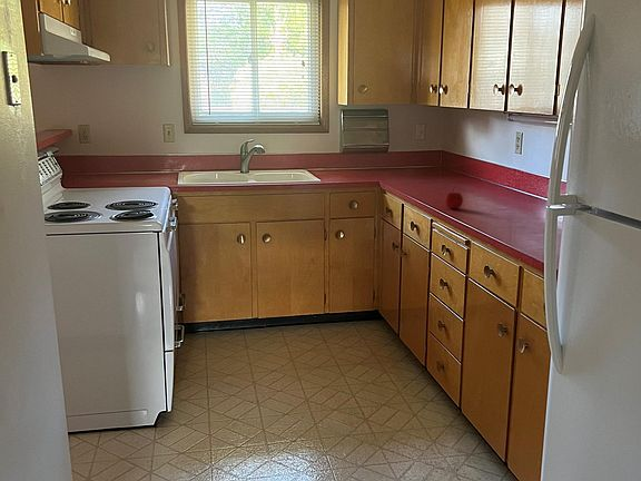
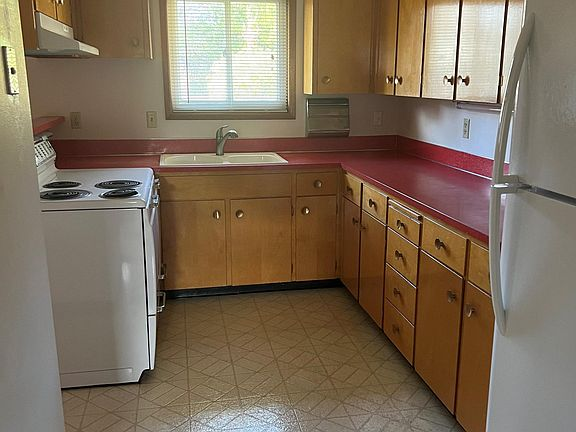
- apple (453, 198)
